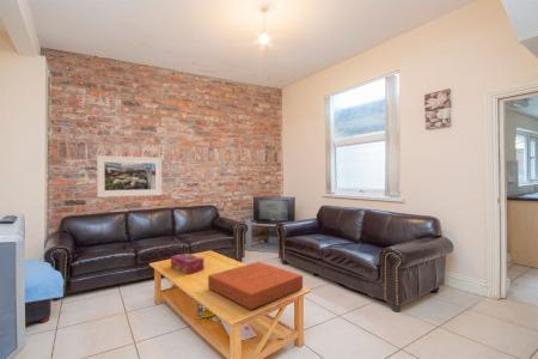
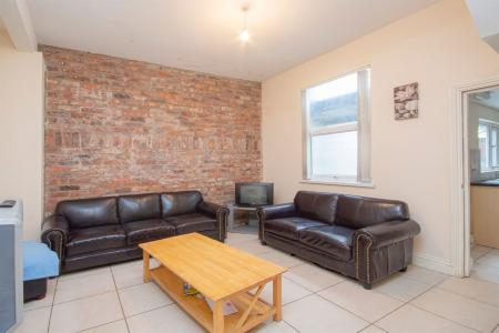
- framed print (130, 176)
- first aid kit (255, 281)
- tissue box (187, 262)
